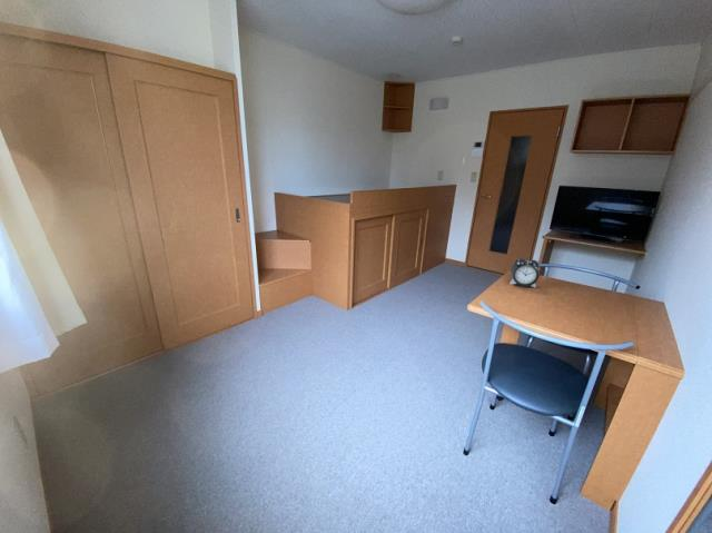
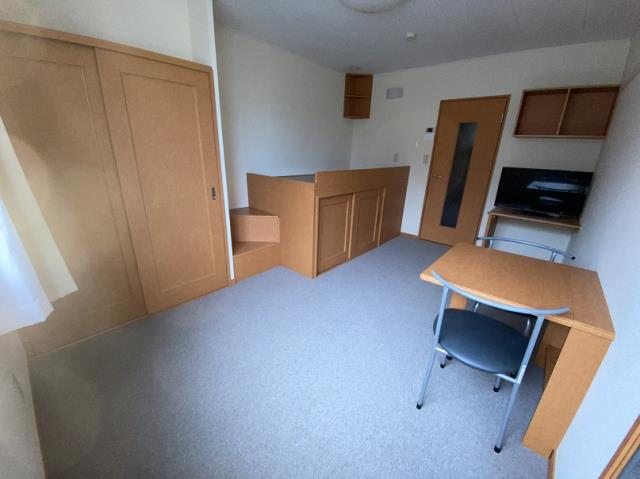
- alarm clock (524, 272)
